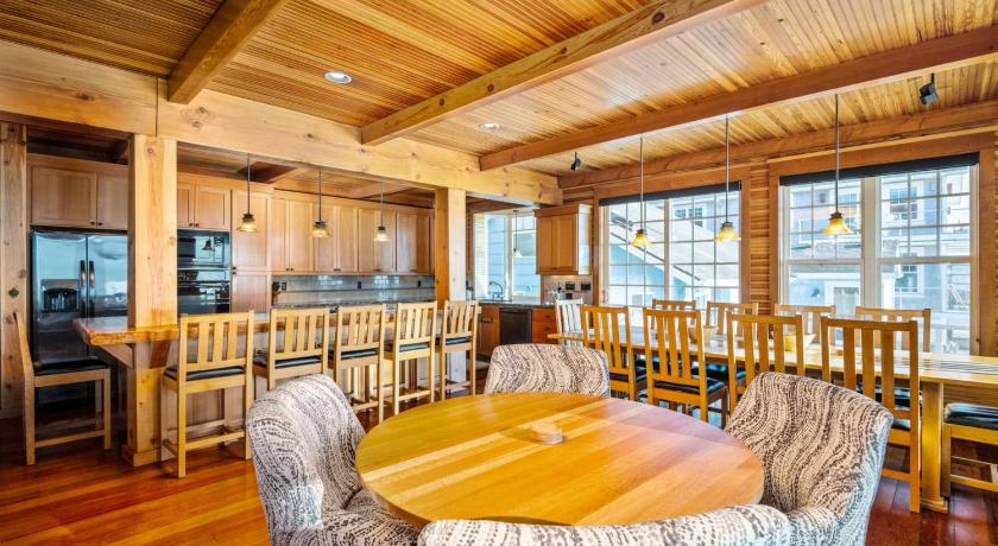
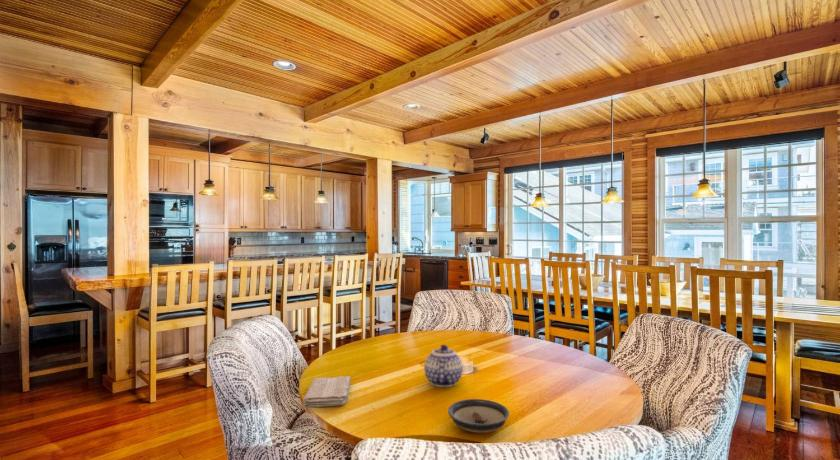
+ saucer (478, 418)
+ washcloth (328, 389)
+ teapot (443, 363)
